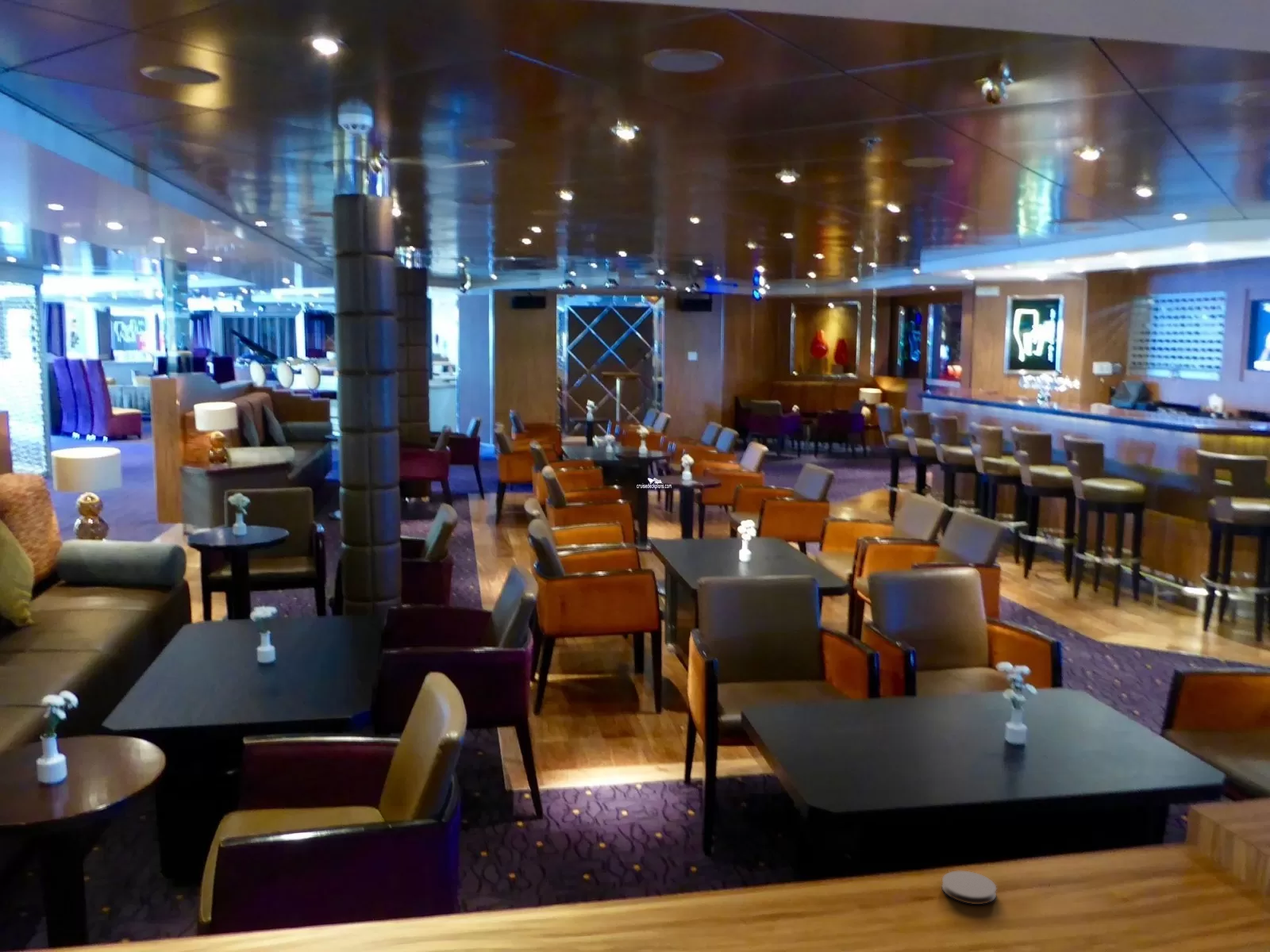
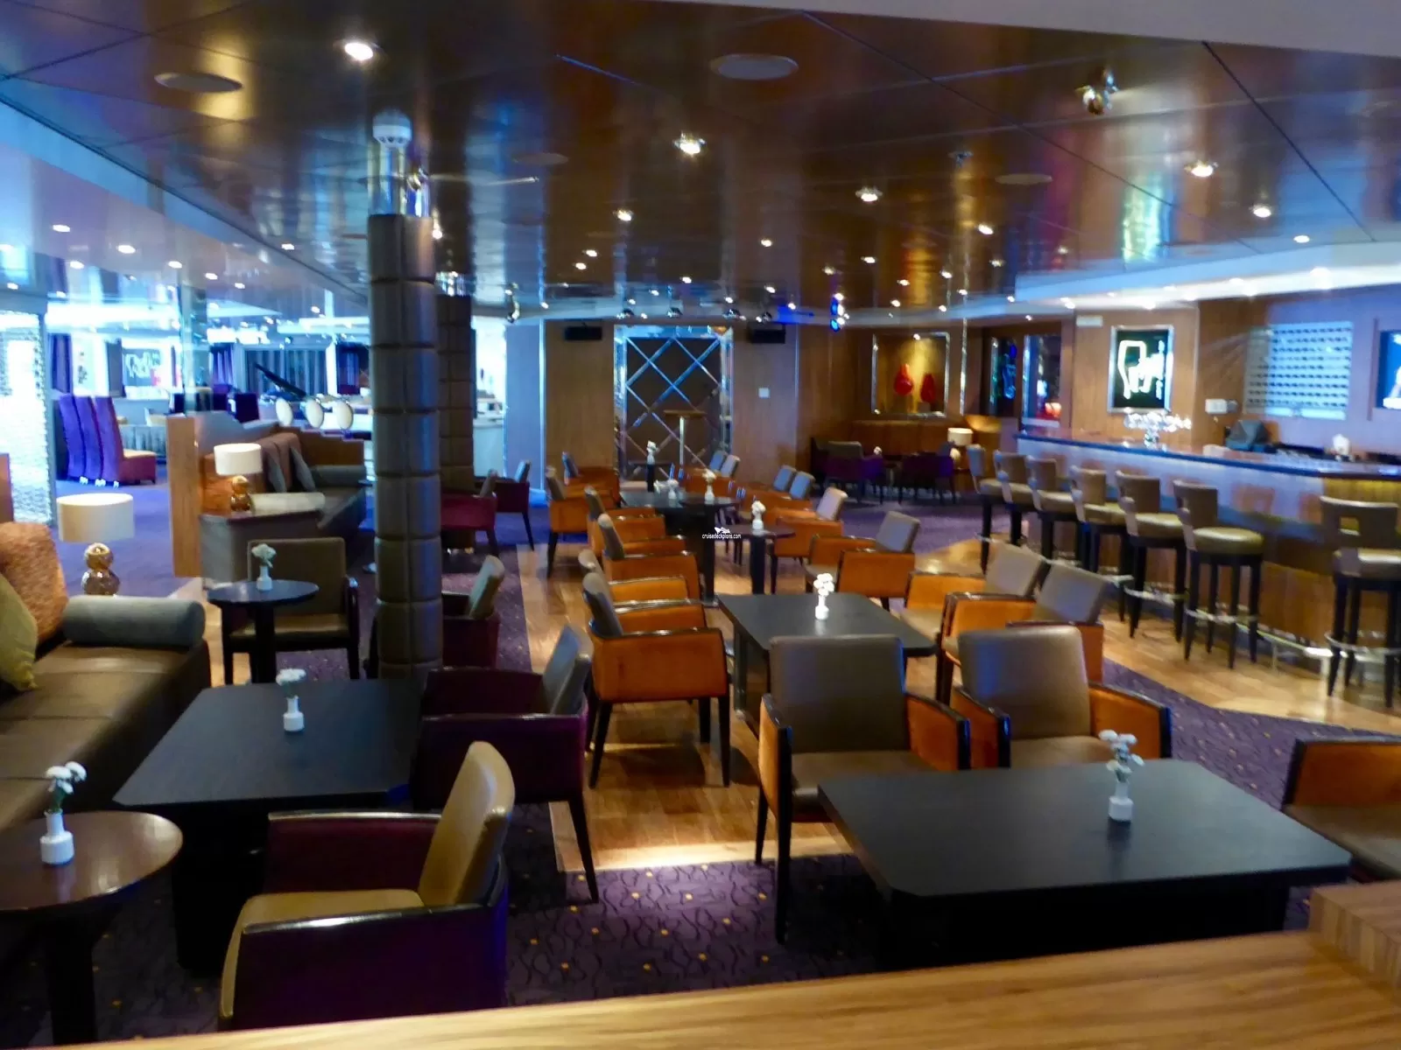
- coaster (968, 887)
